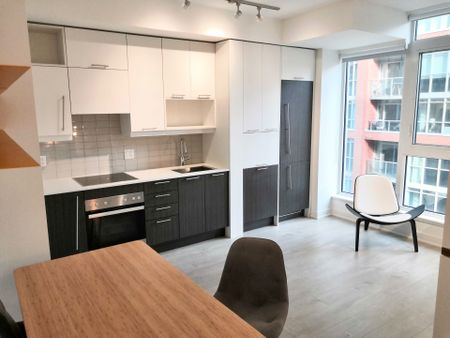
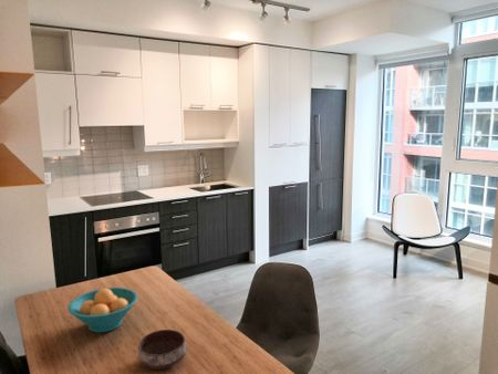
+ bowl (162, 351)
+ fruit bowl (104, 307)
